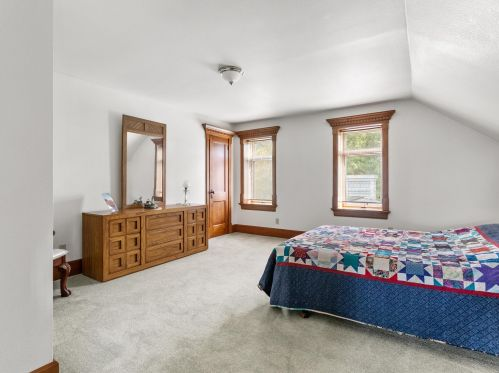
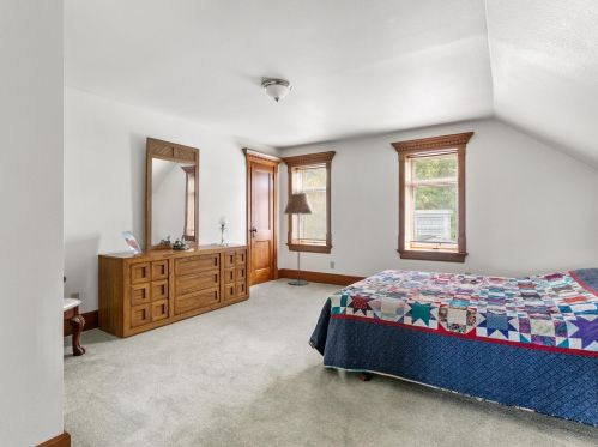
+ floor lamp (298, 238)
